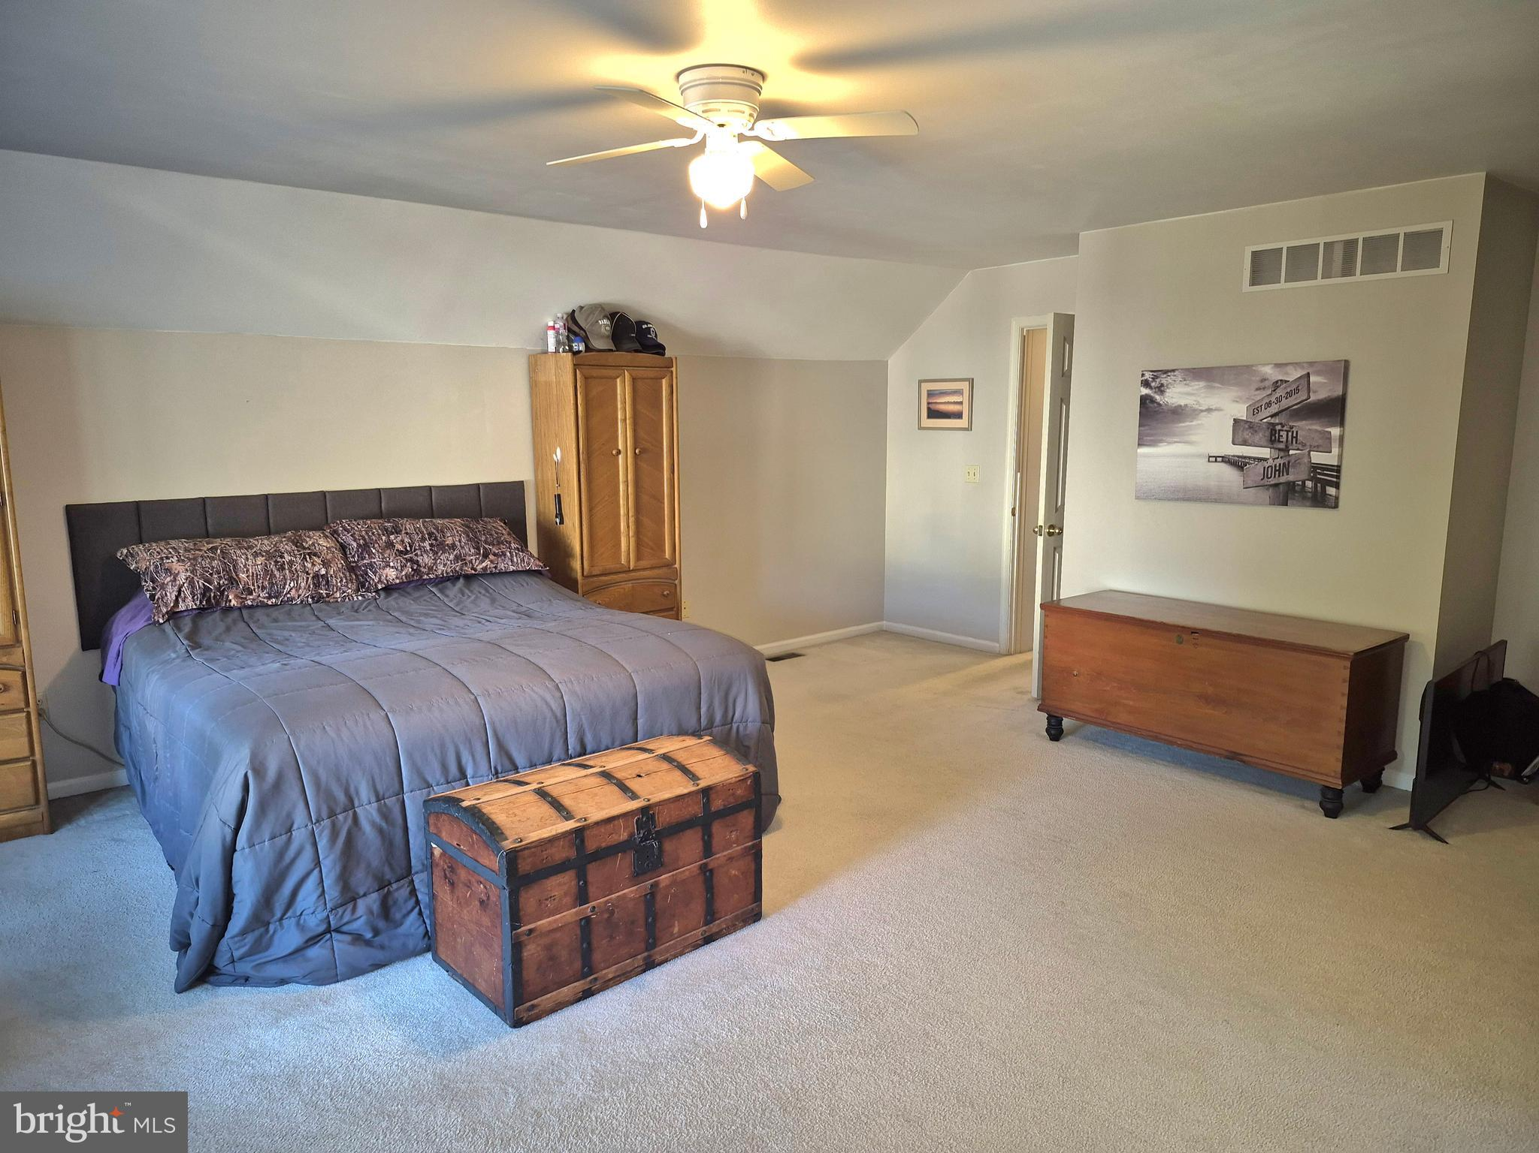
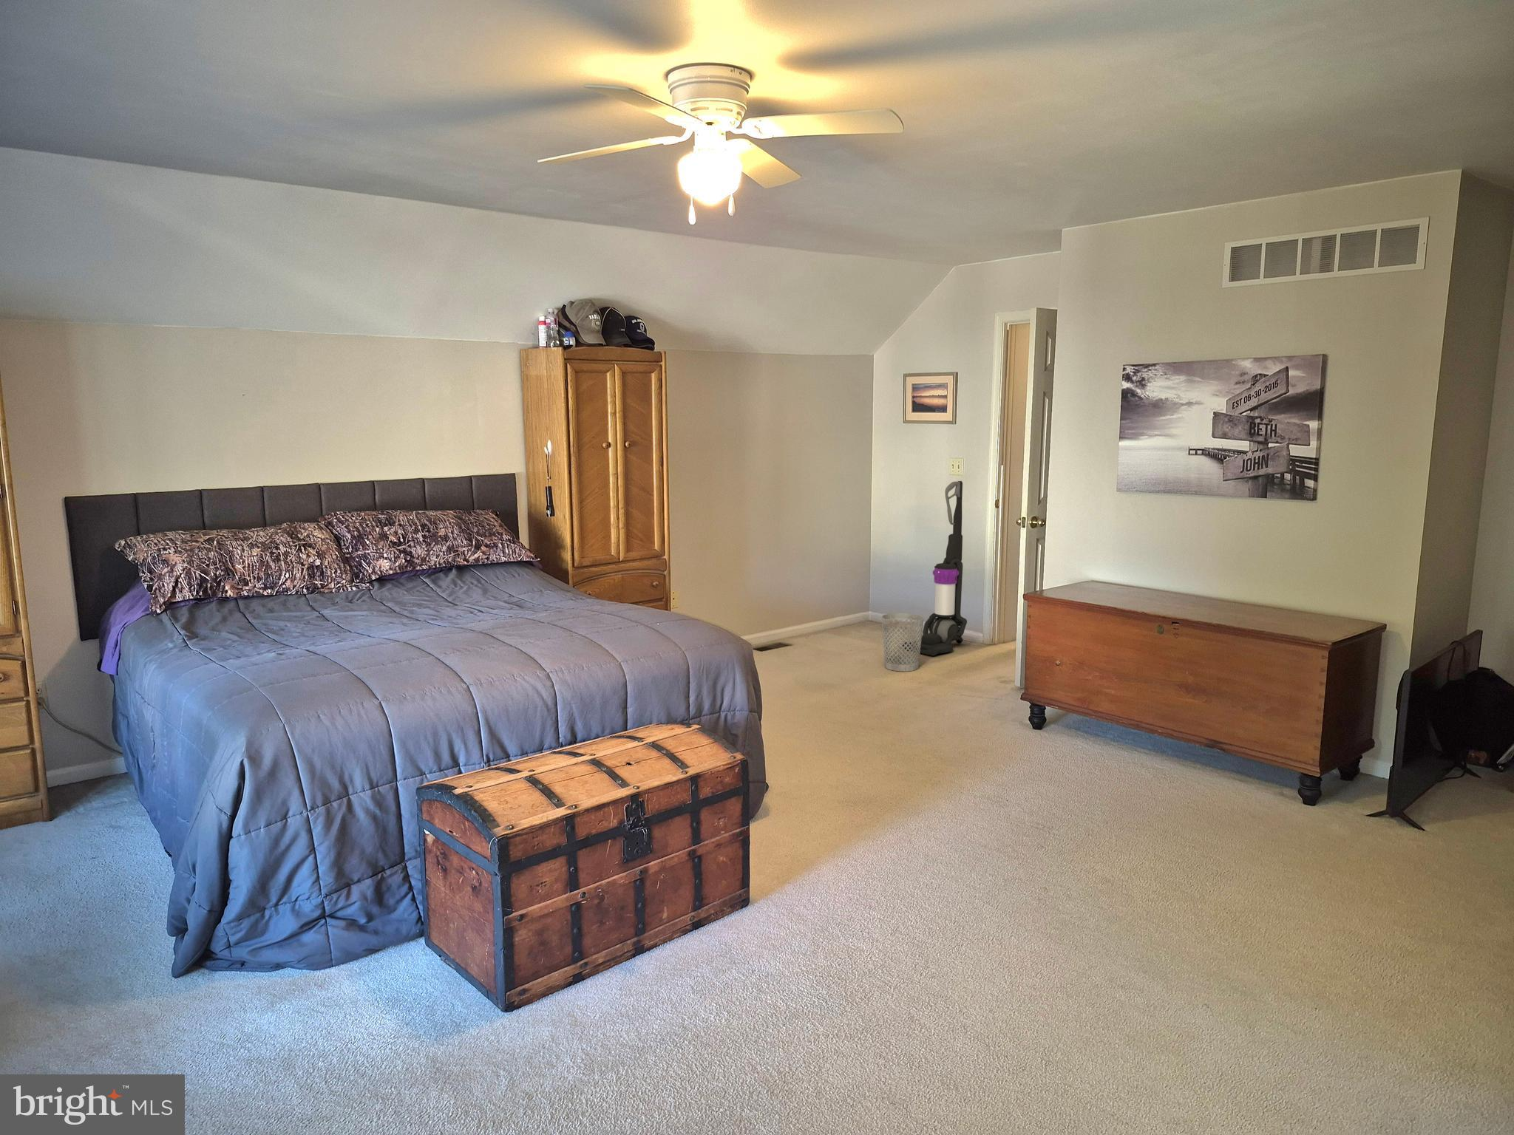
+ wastebasket (902, 643)
+ vacuum cleaner (942, 566)
